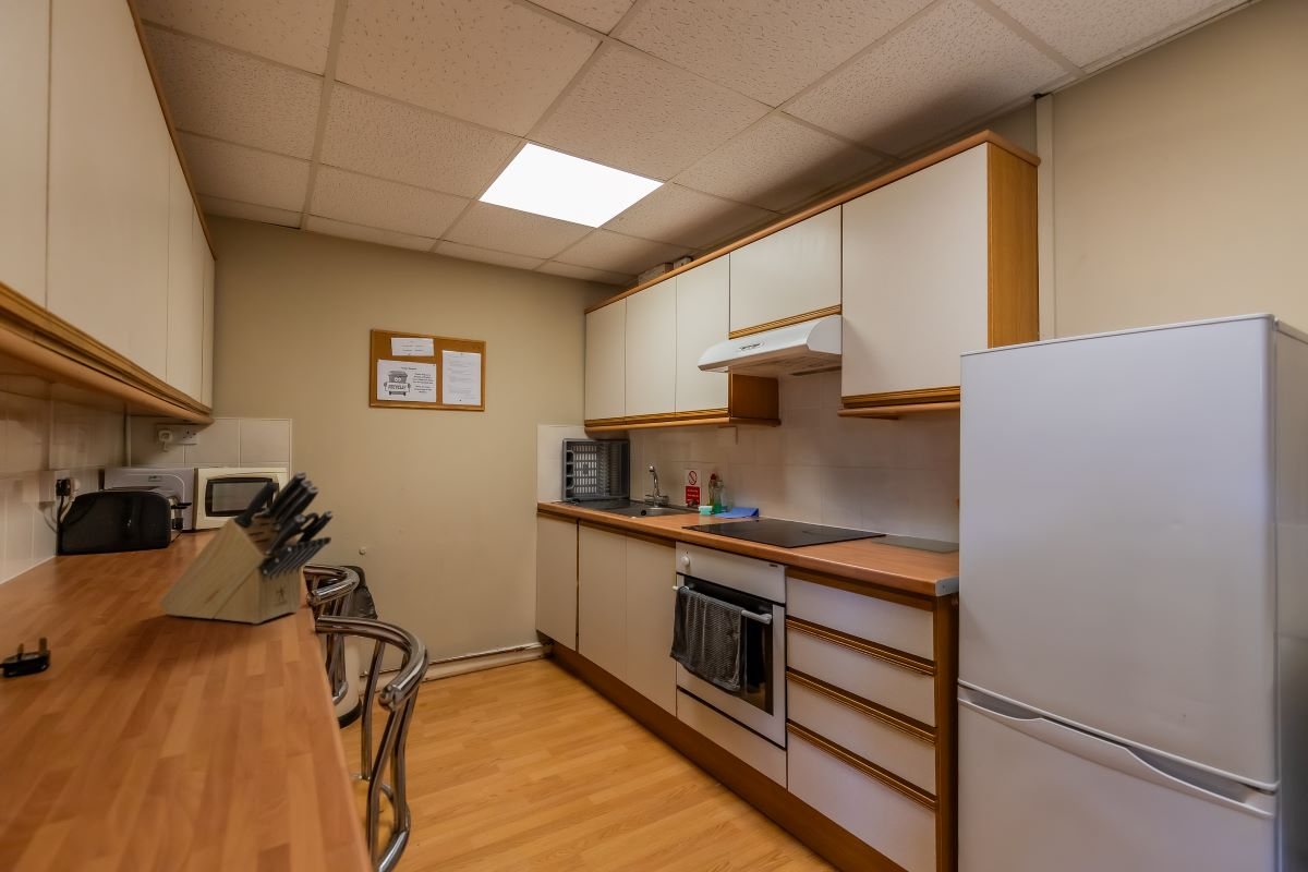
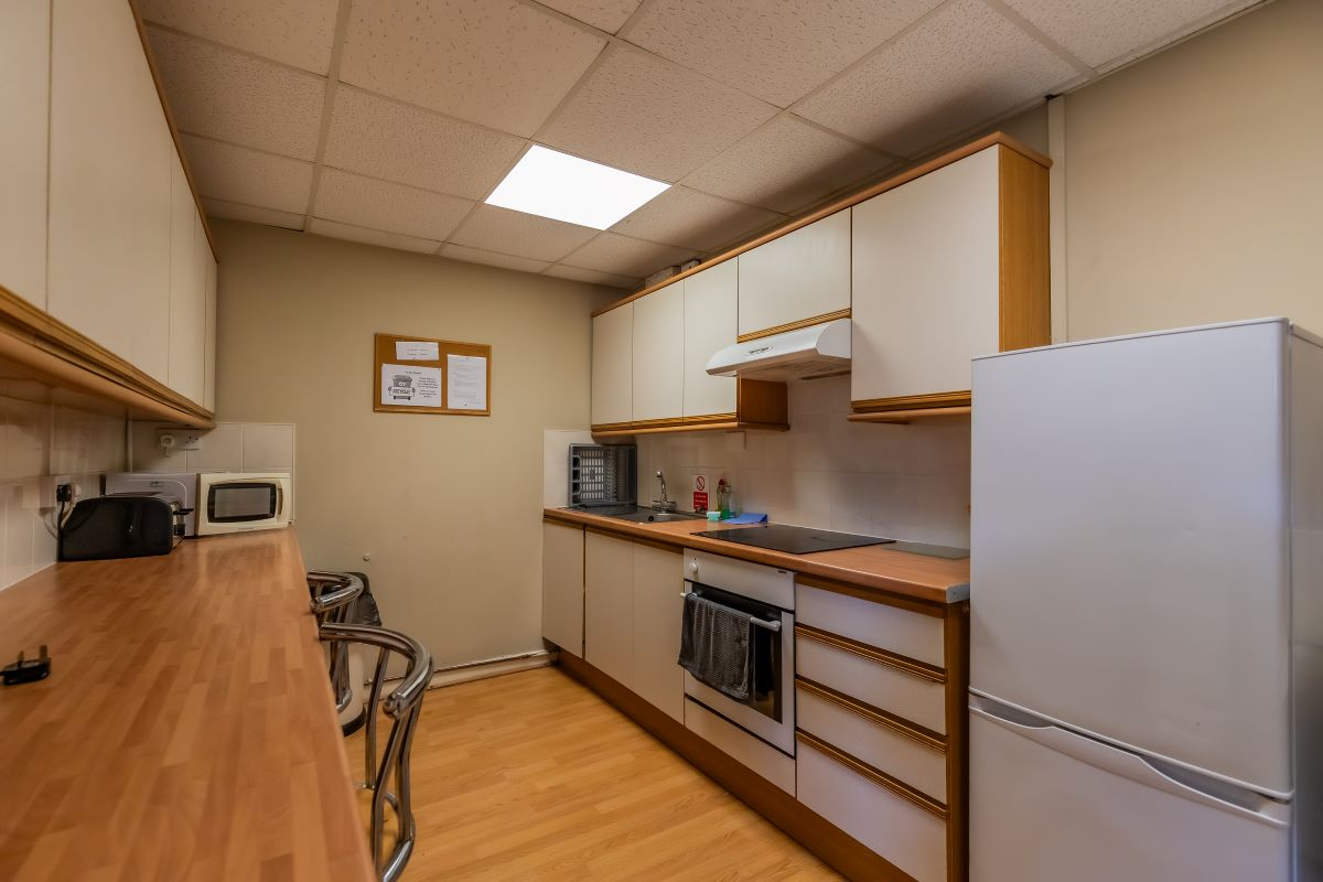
- knife block (249, 543)
